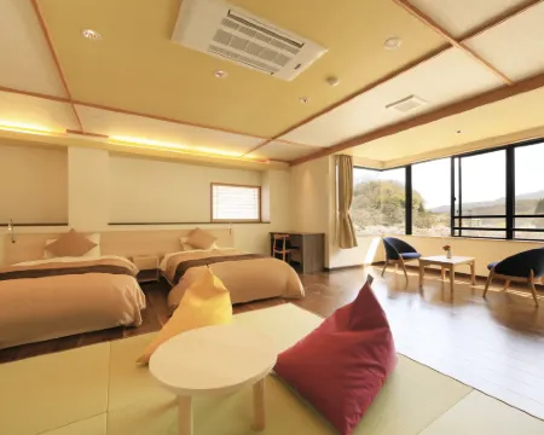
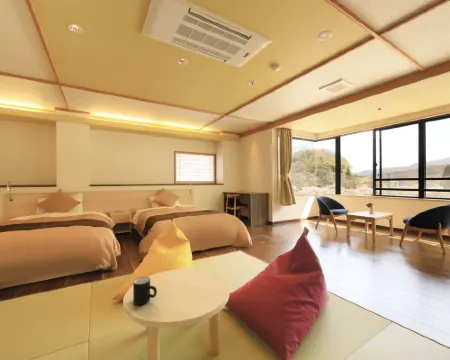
+ mug (145, 291)
